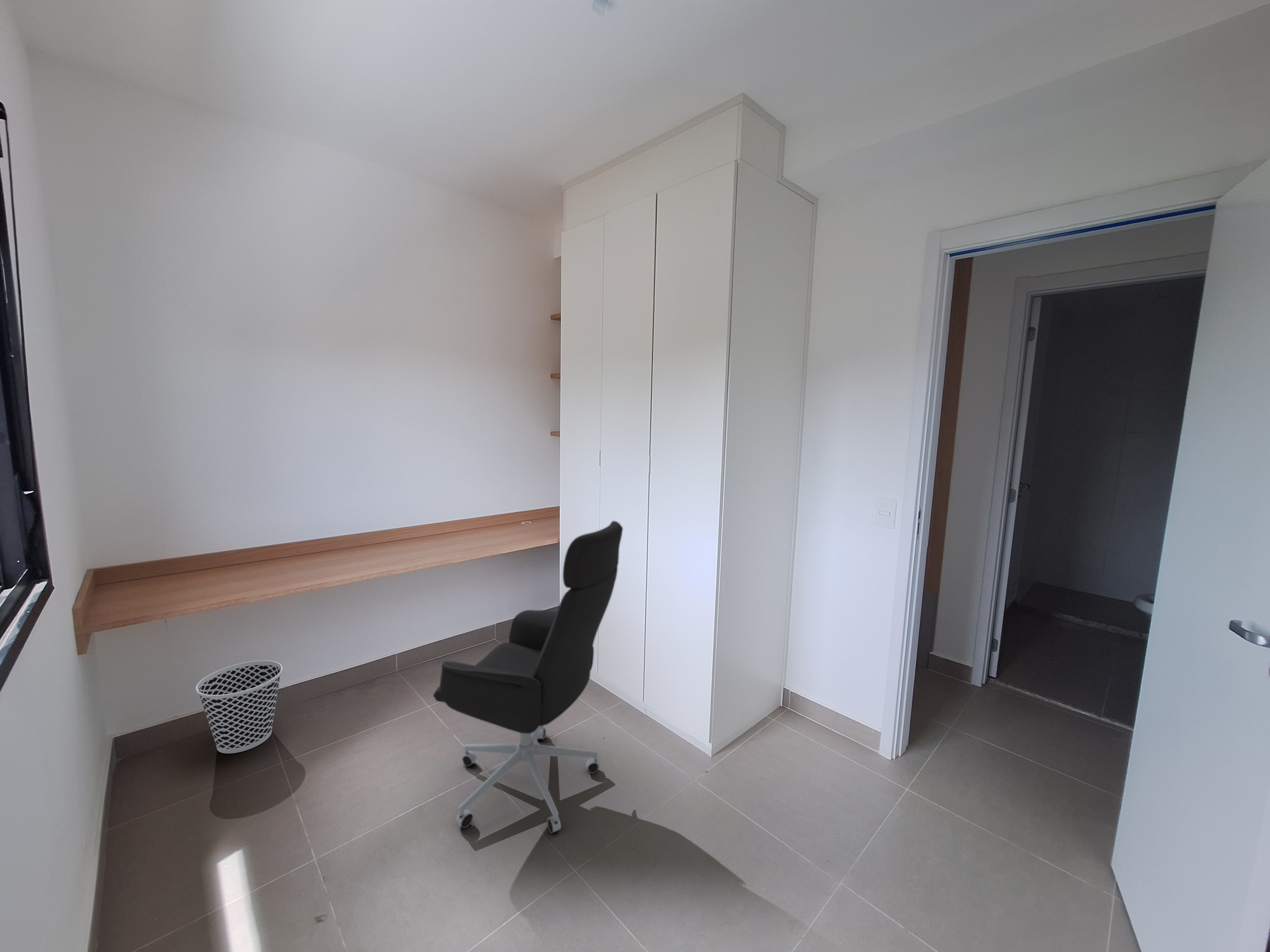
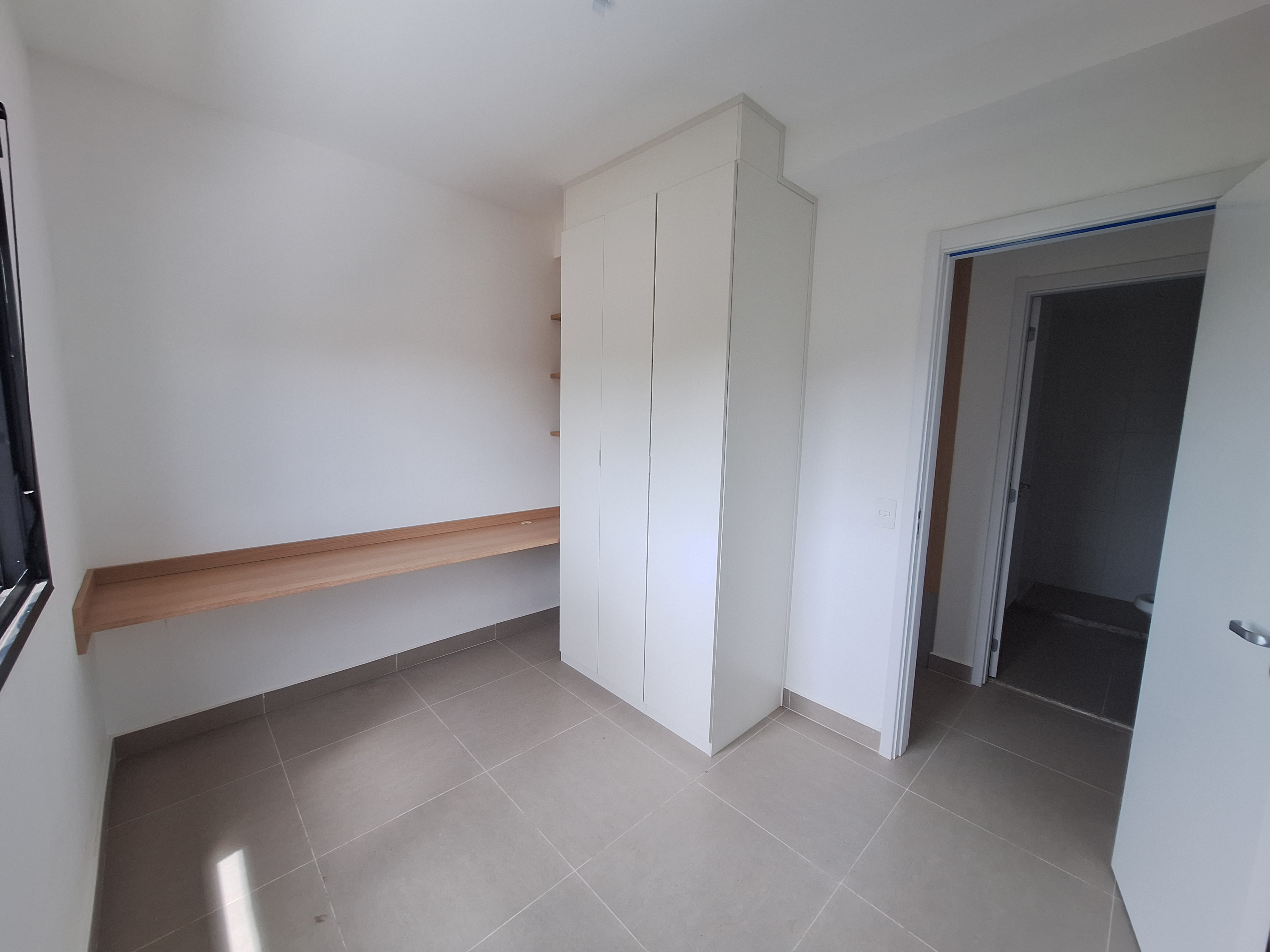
- office chair (533, 656)
- wastebasket (243, 708)
